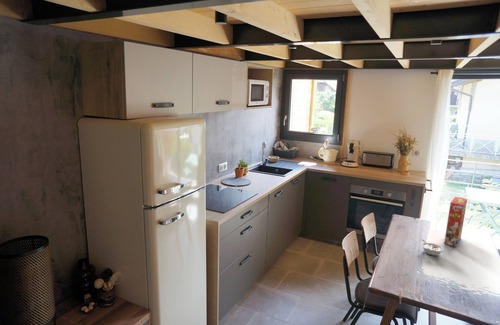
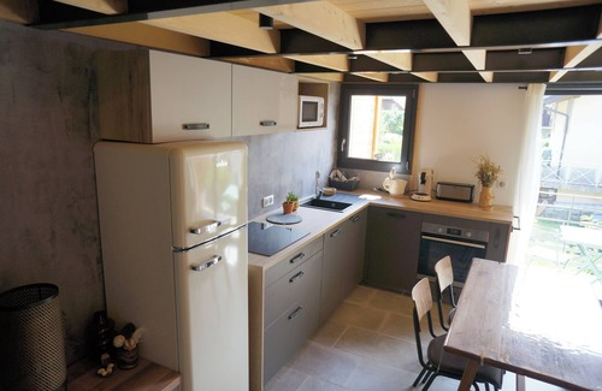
- cereal box (455, 221)
- legume (431, 248)
